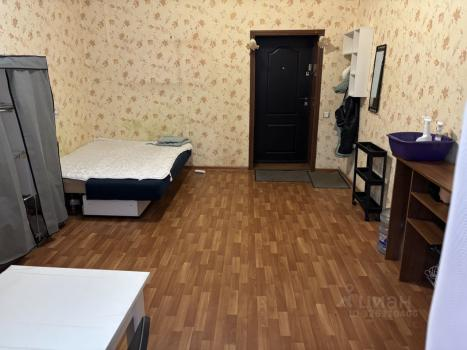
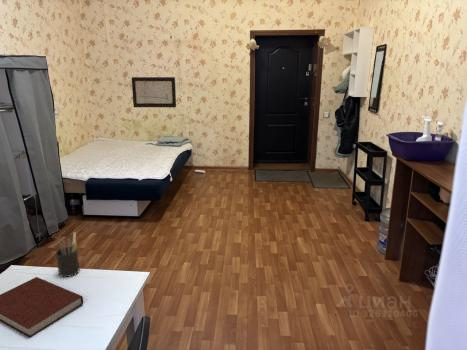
+ pen holder (68, 254)
+ wall art (154, 92)
+ notebook (33, 303)
